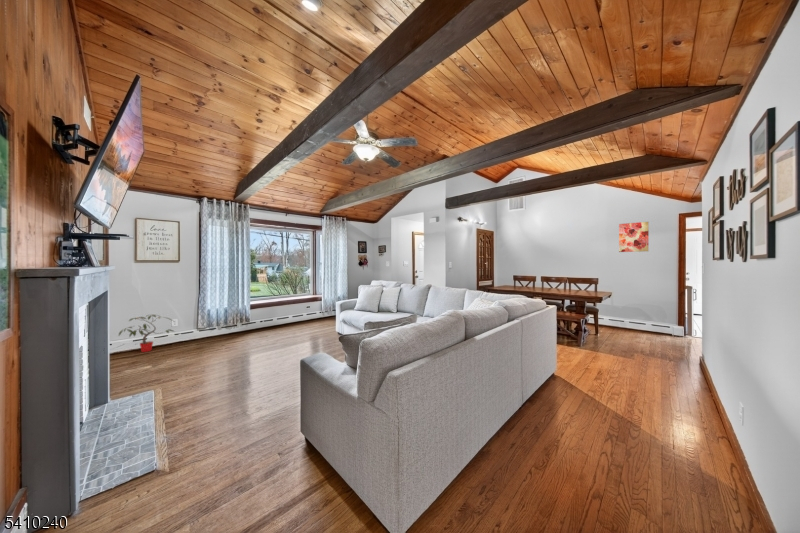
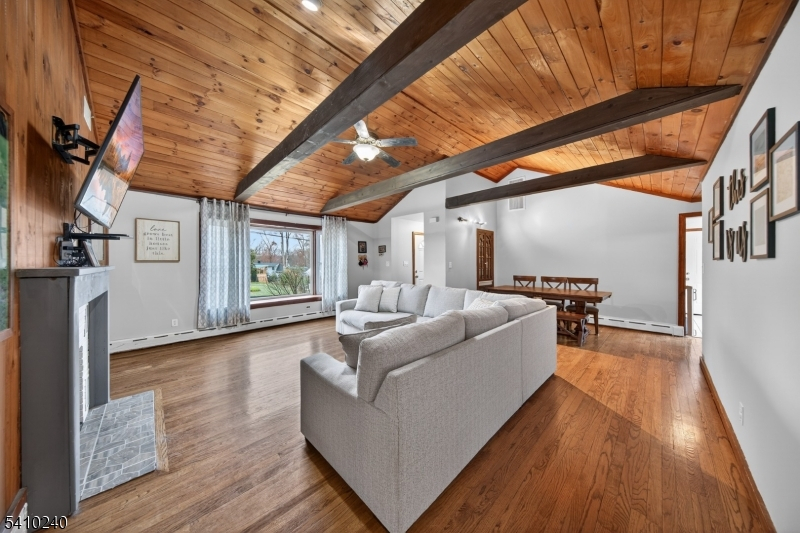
- wall art (633, 237)
- potted plant (148, 332)
